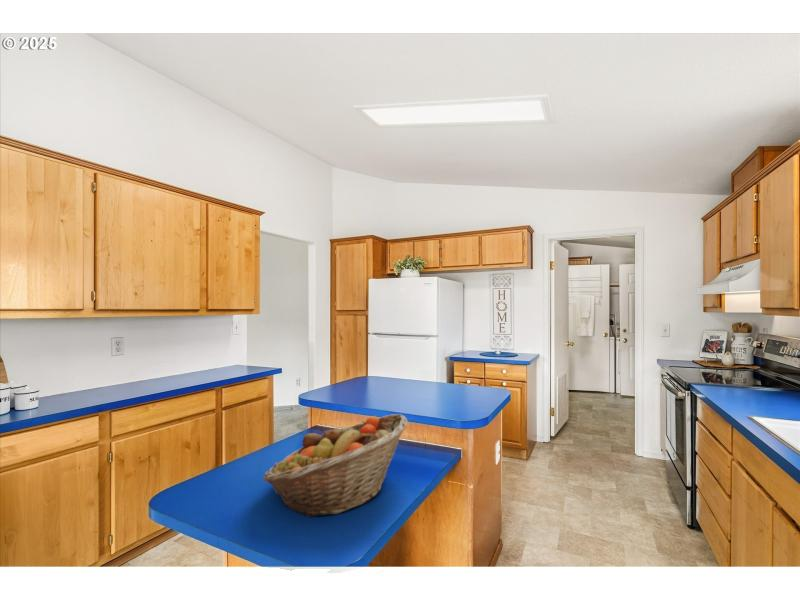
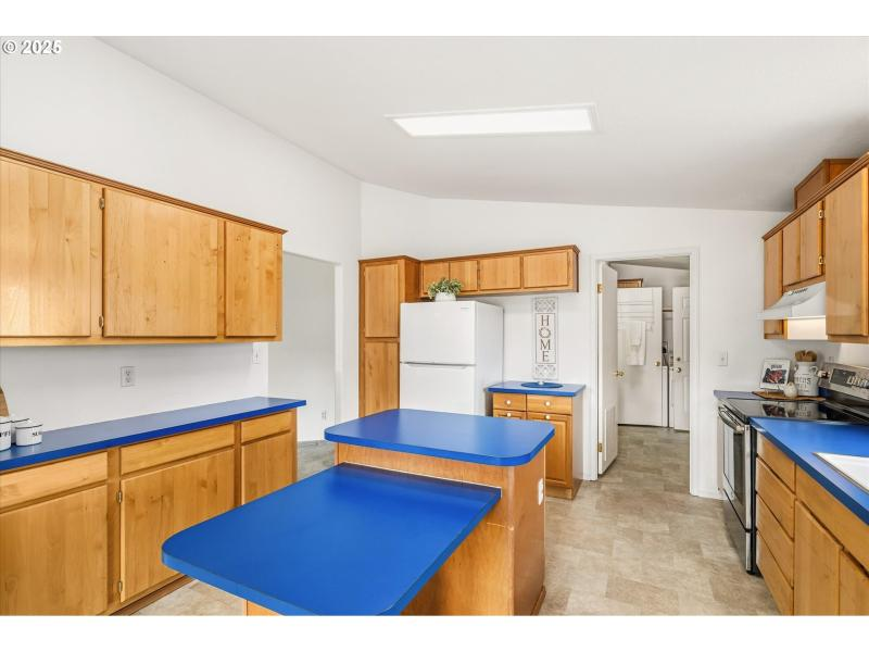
- fruit basket (341, 456)
